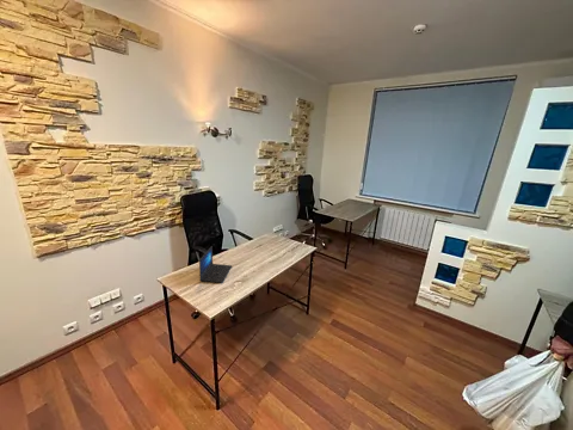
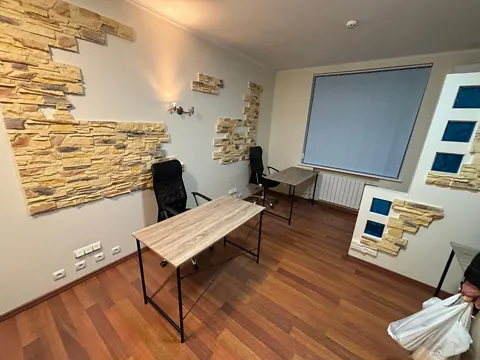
- laptop (216, 264)
